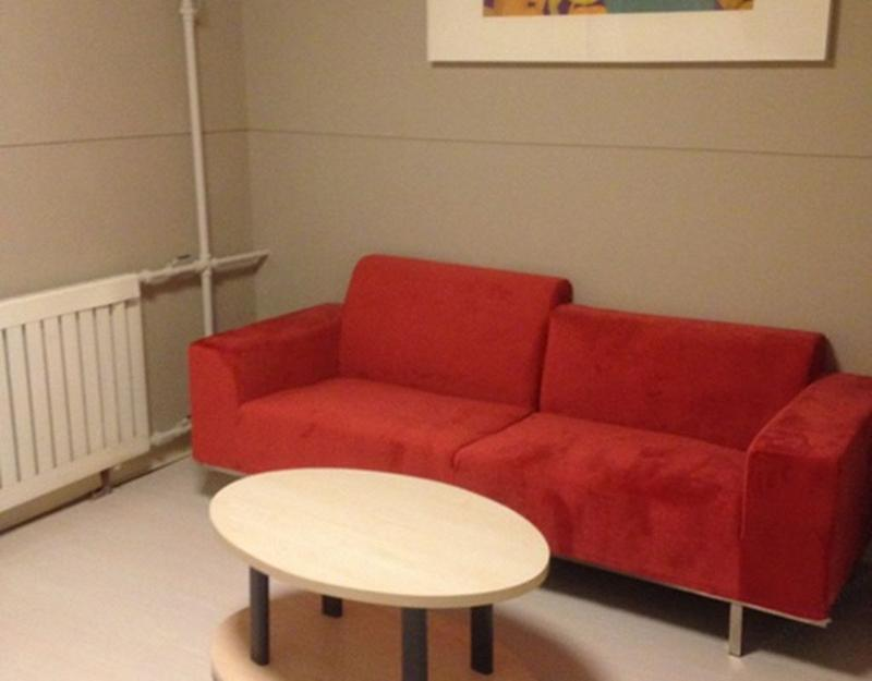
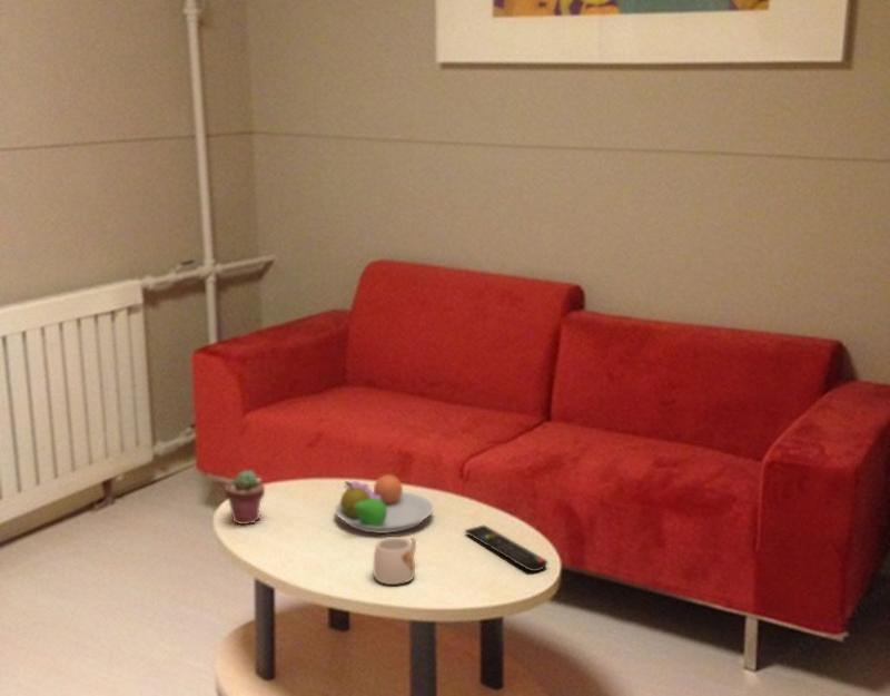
+ potted succulent (245, 496)
+ mug (398, 557)
+ remote control (505, 548)
+ fruit bowl (380, 500)
